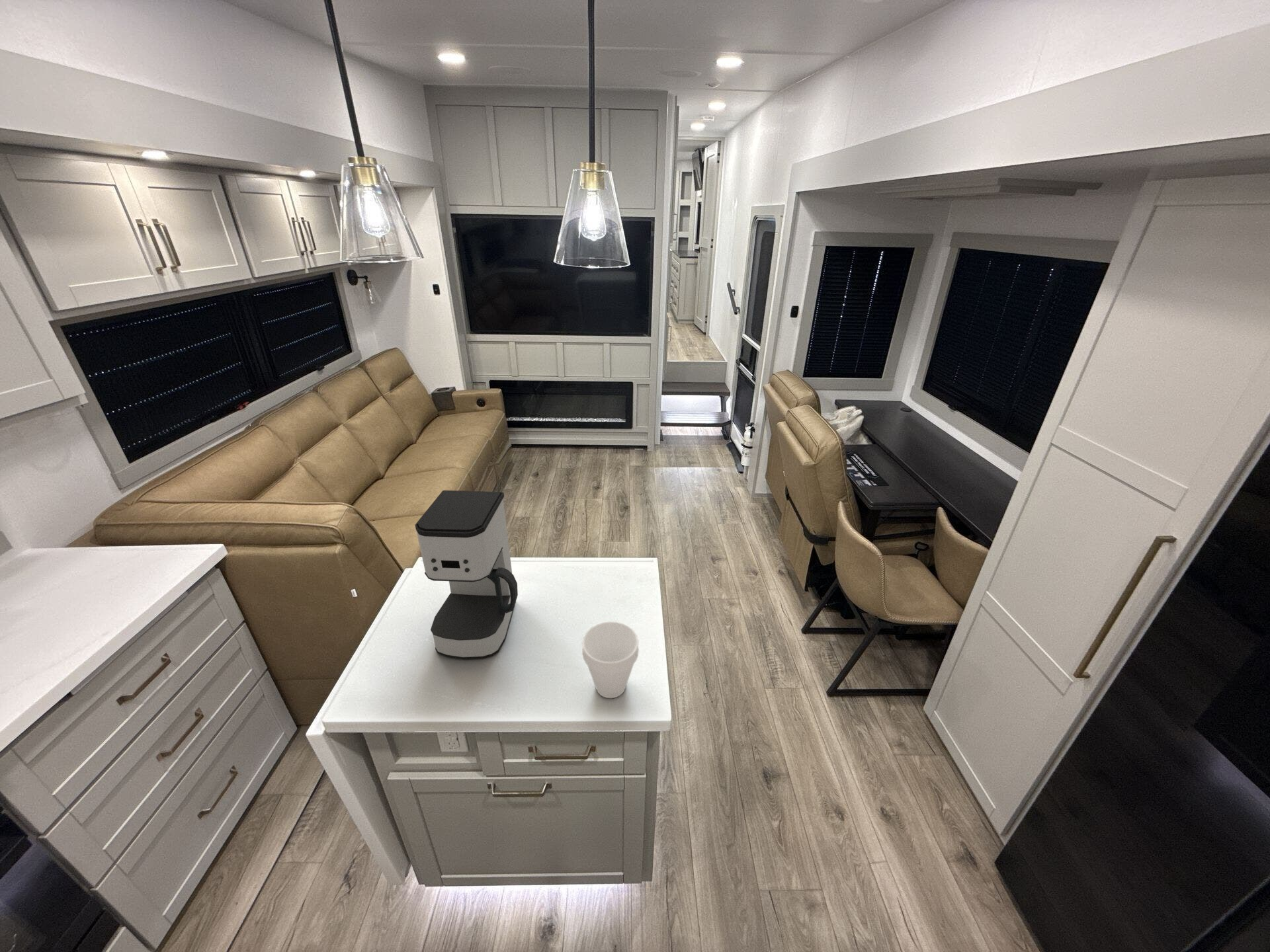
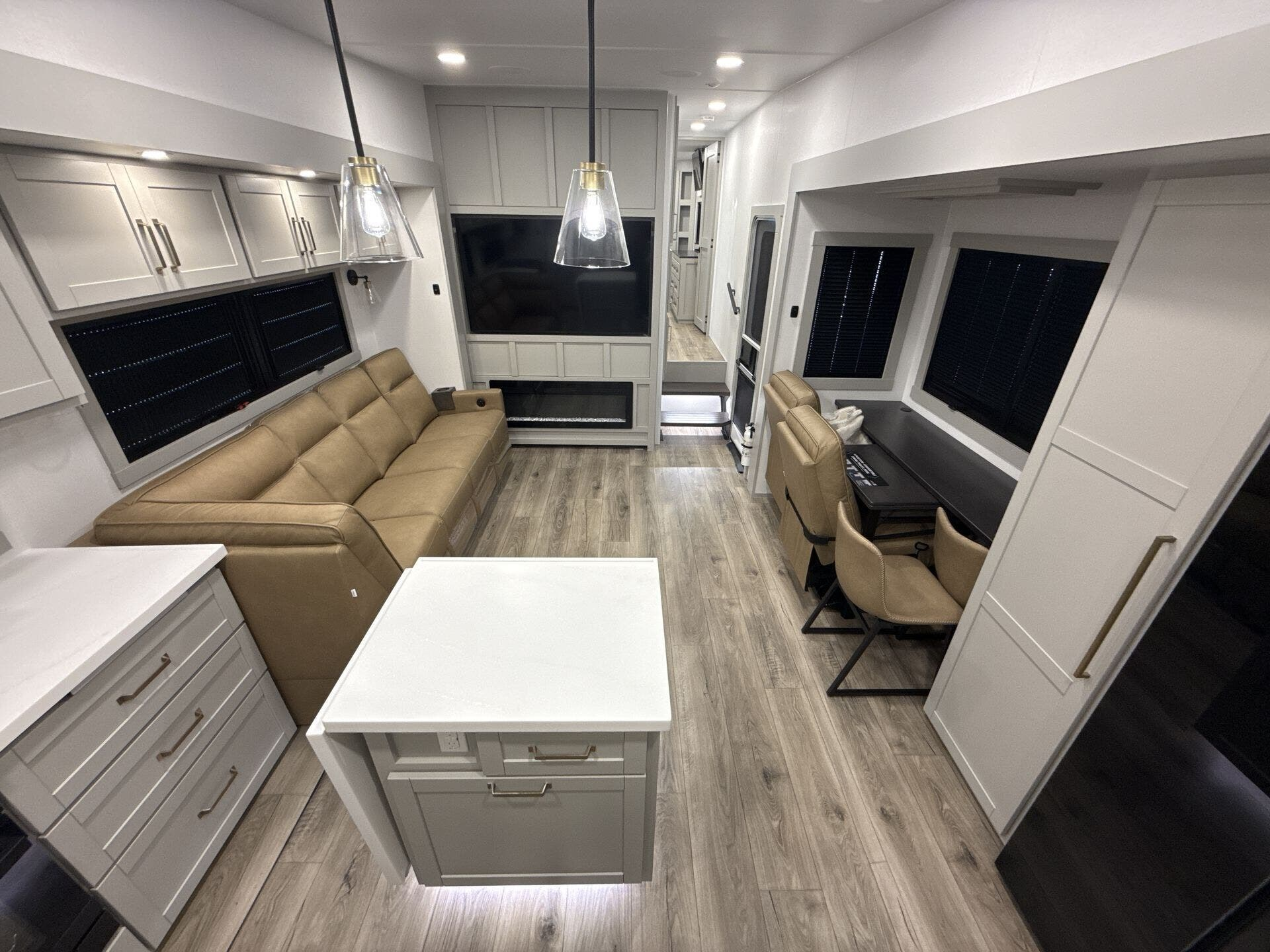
- coffee maker (474, 574)
- cup (611, 664)
